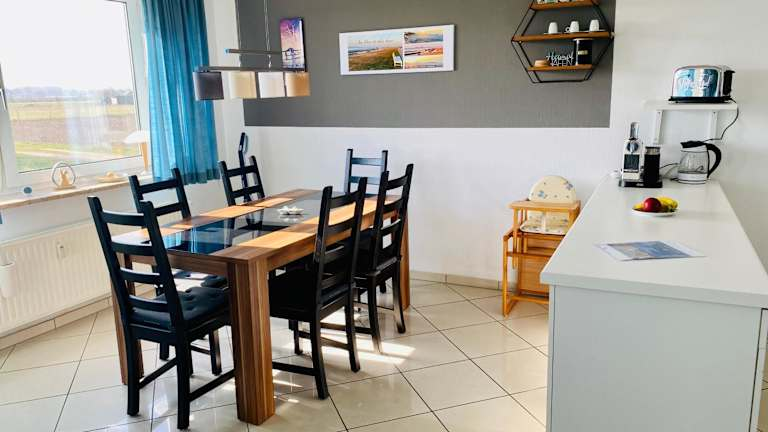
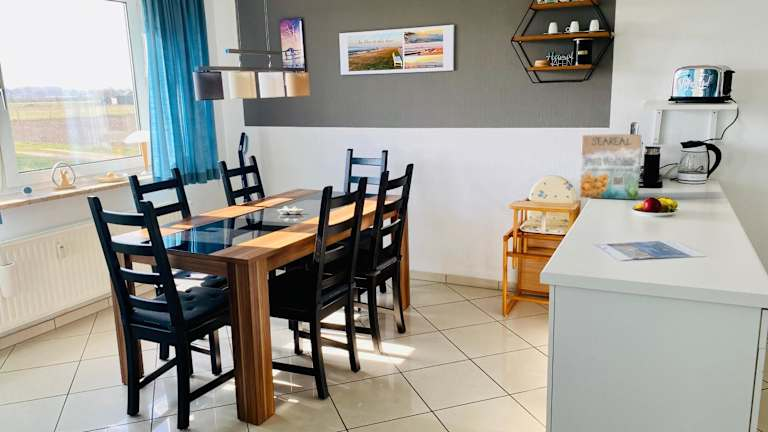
+ cereal box (609, 166)
